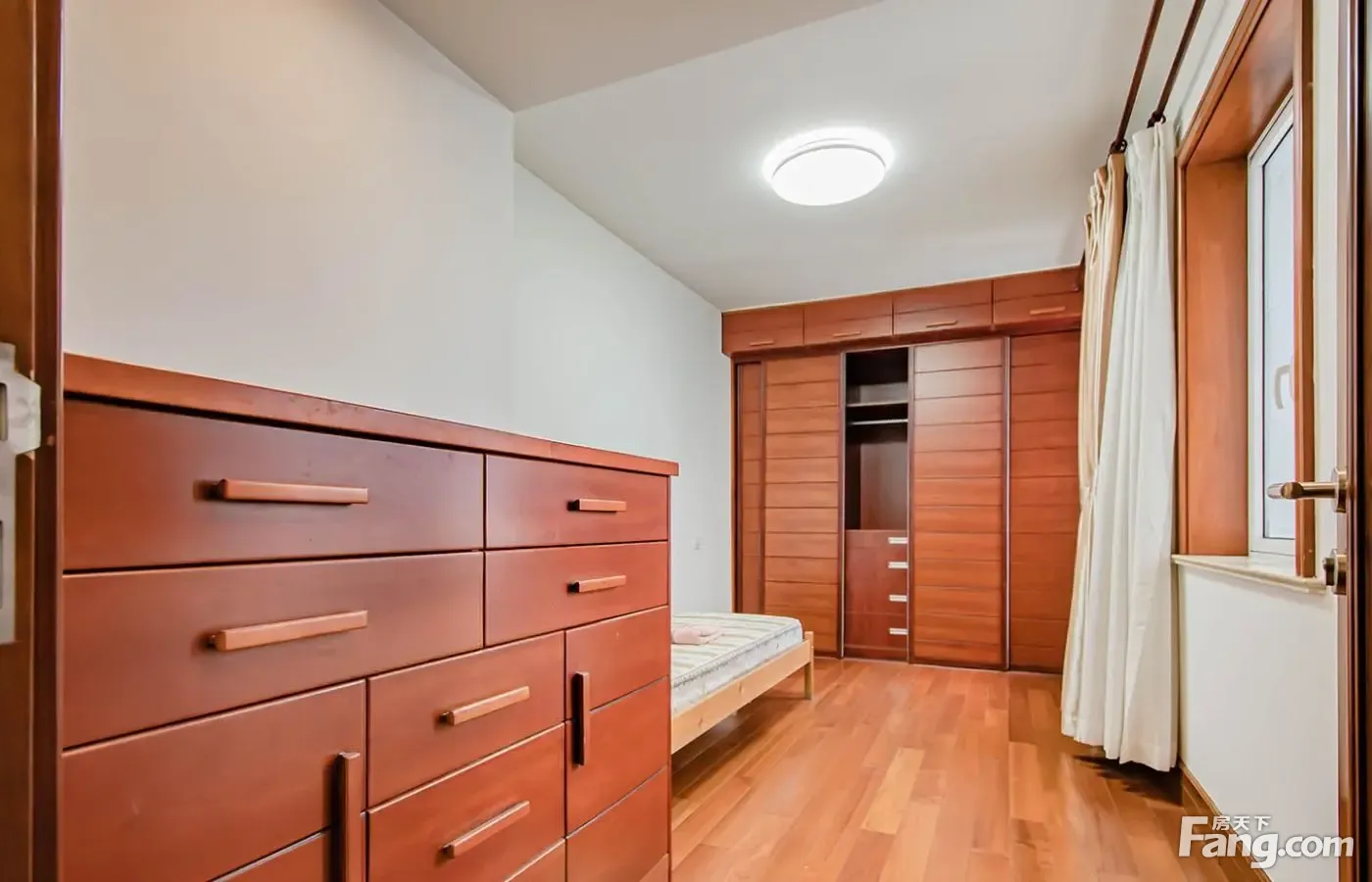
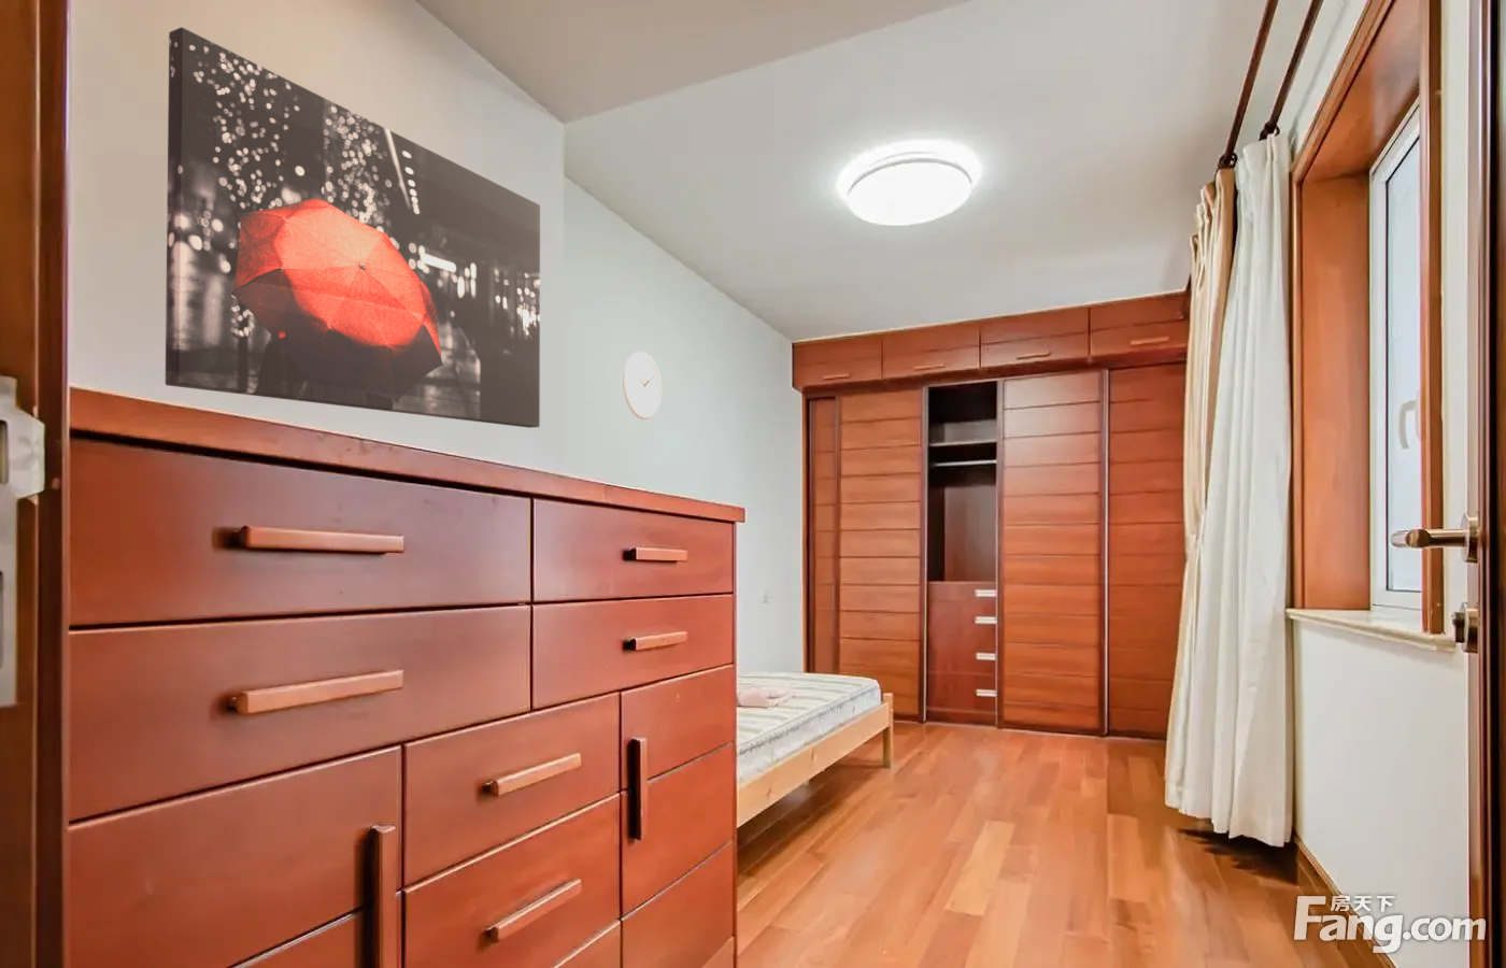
+ wall art (396, 273)
+ wall clock (643, 385)
